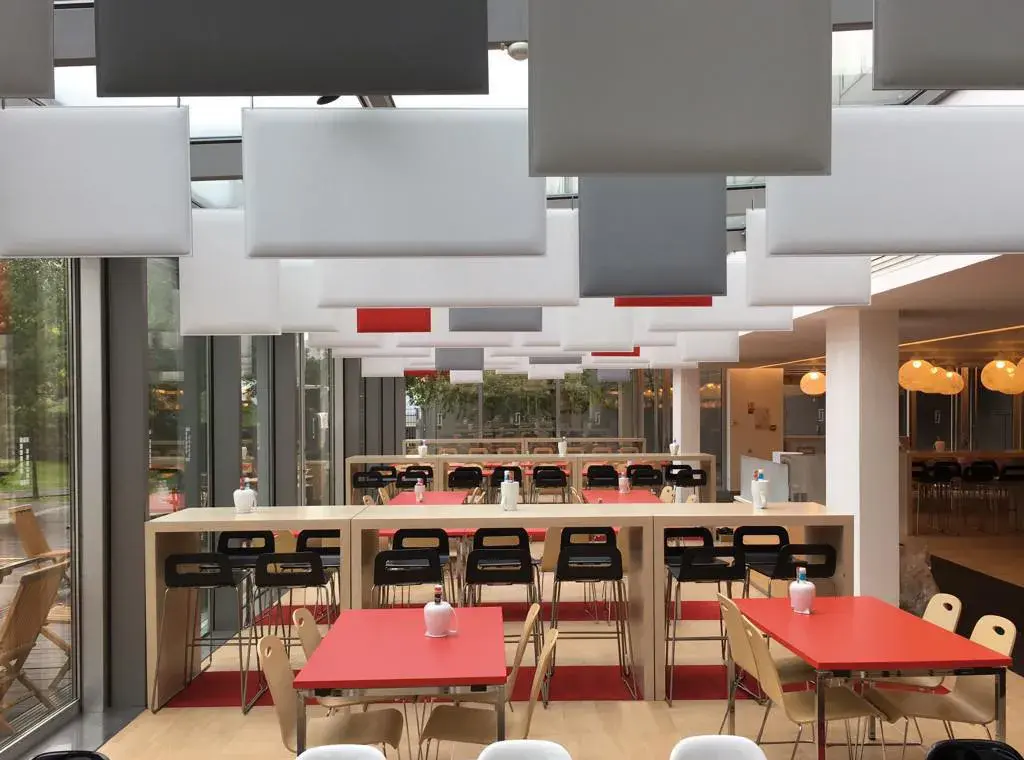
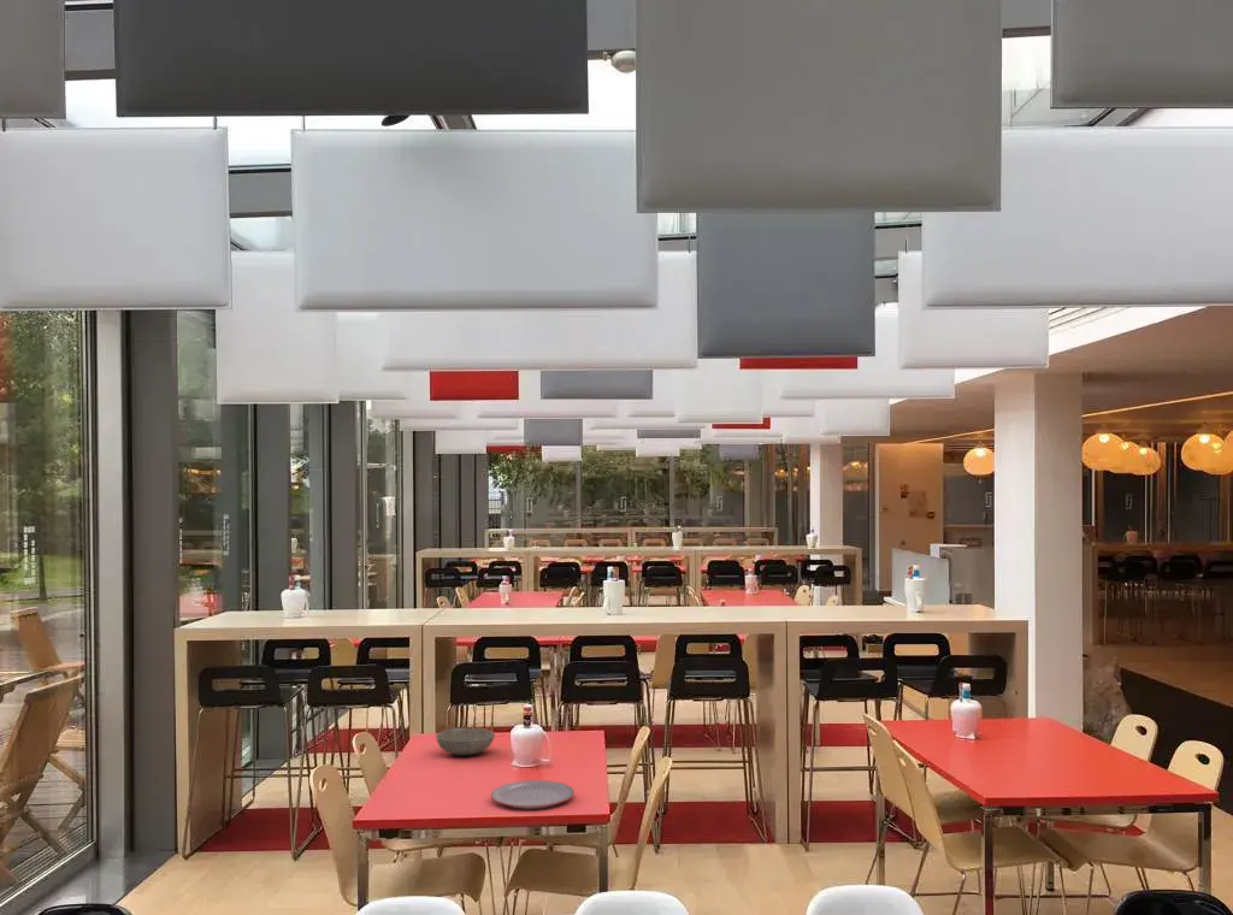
+ bowl (465, 743)
+ plate (532, 796)
